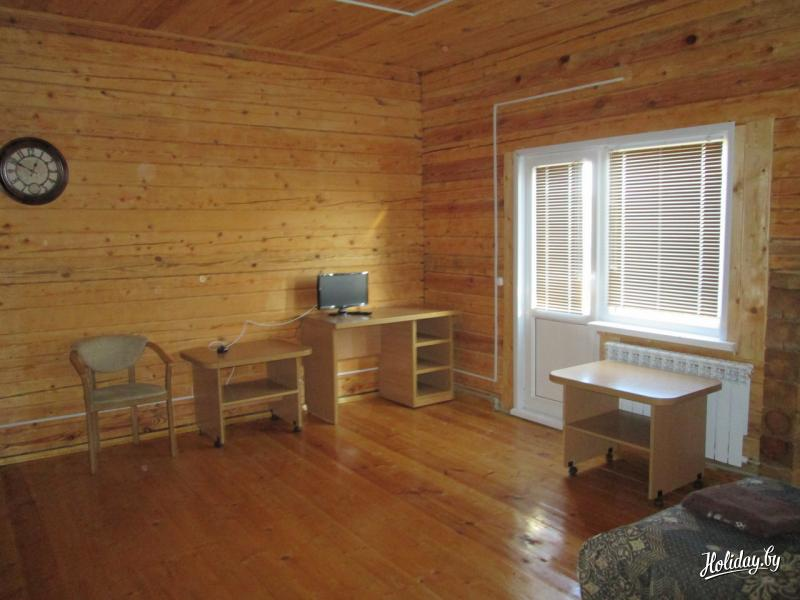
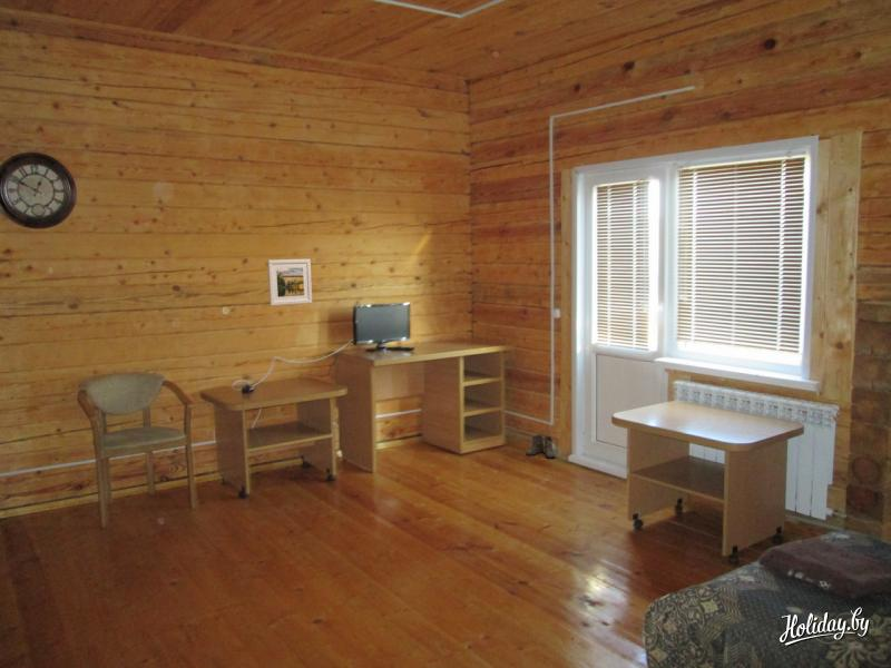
+ boots (540, 445)
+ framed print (290, 282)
